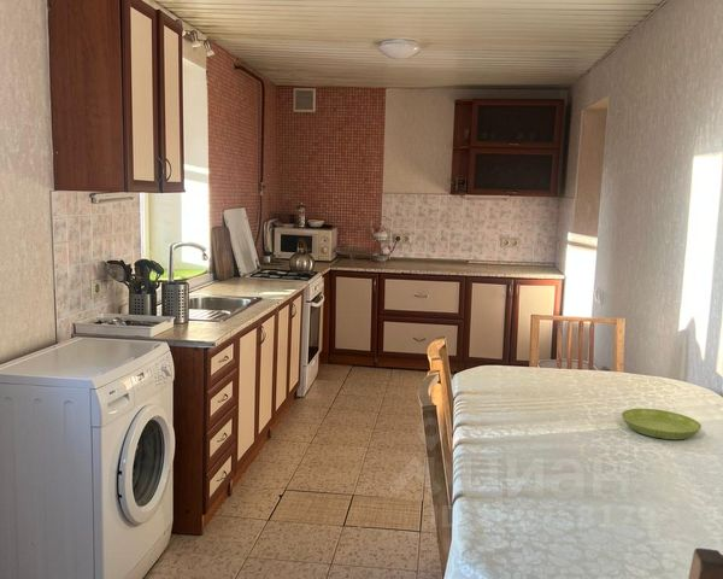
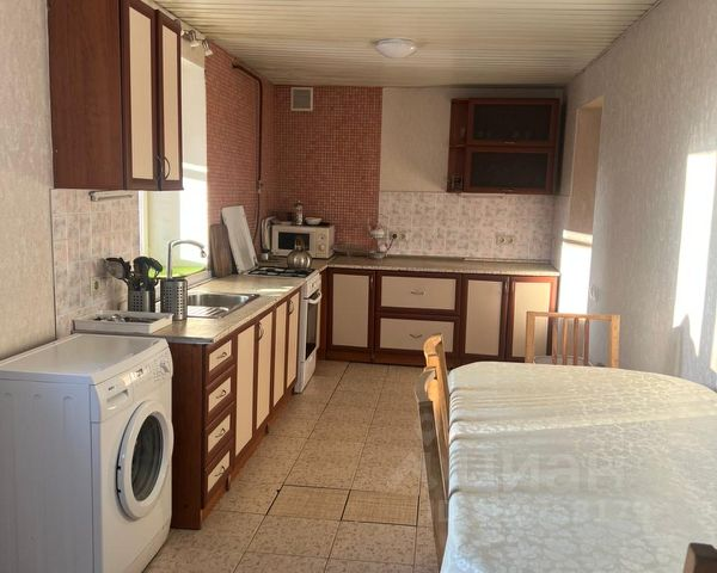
- saucer (659, 425)
